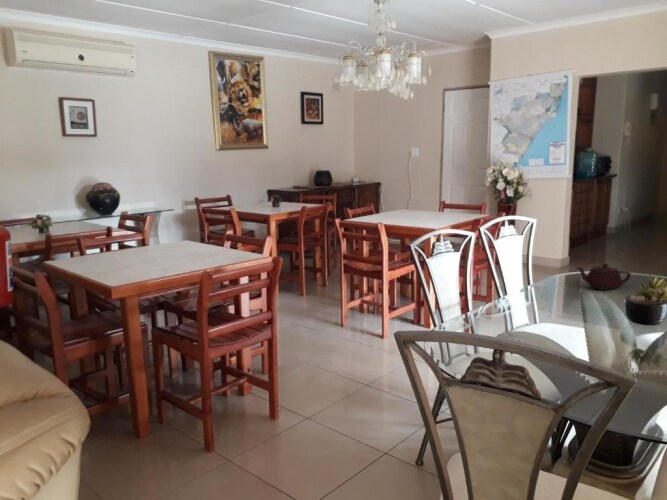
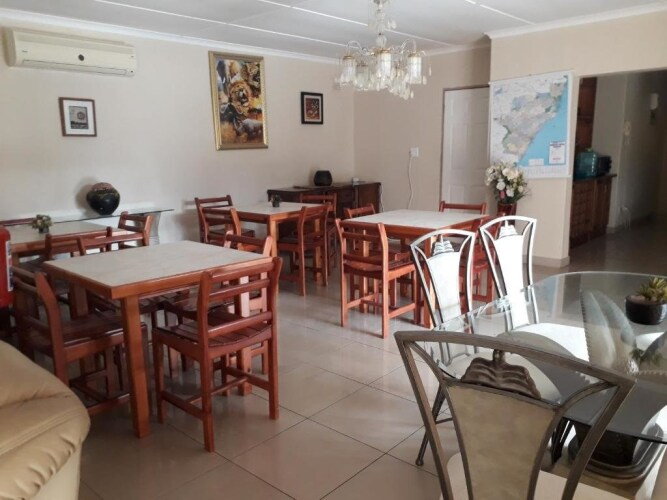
- teapot (602, 275)
